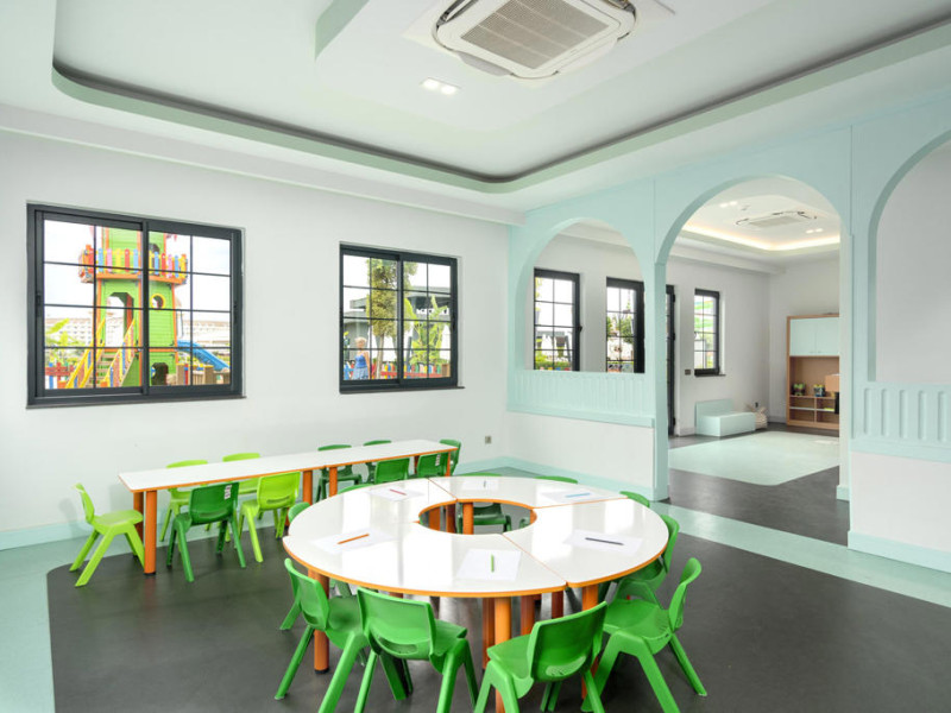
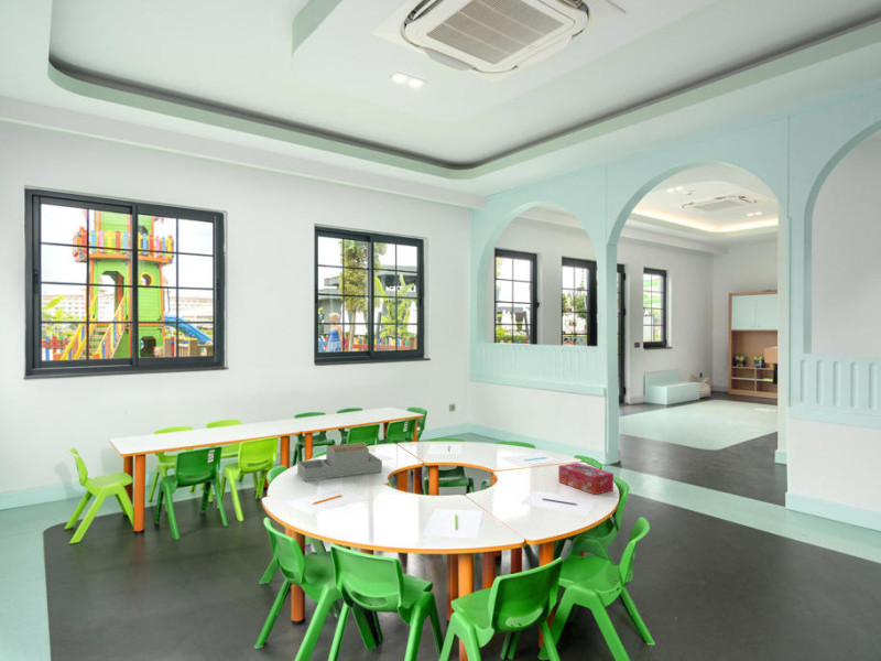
+ architectural model (338, 457)
+ tissue box (585, 477)
